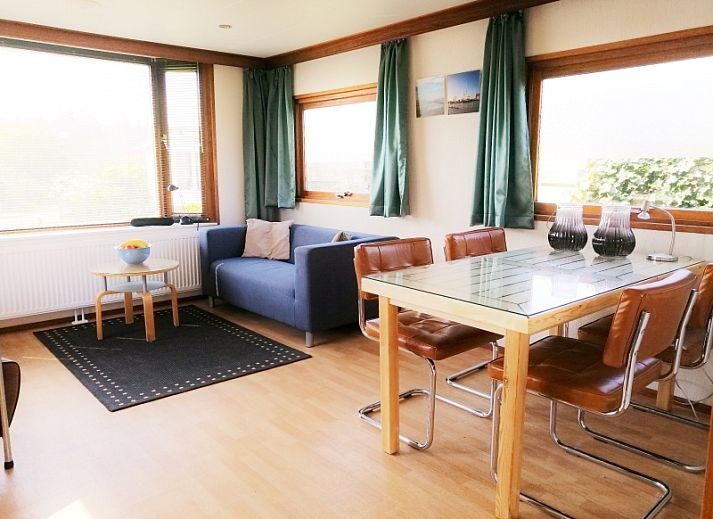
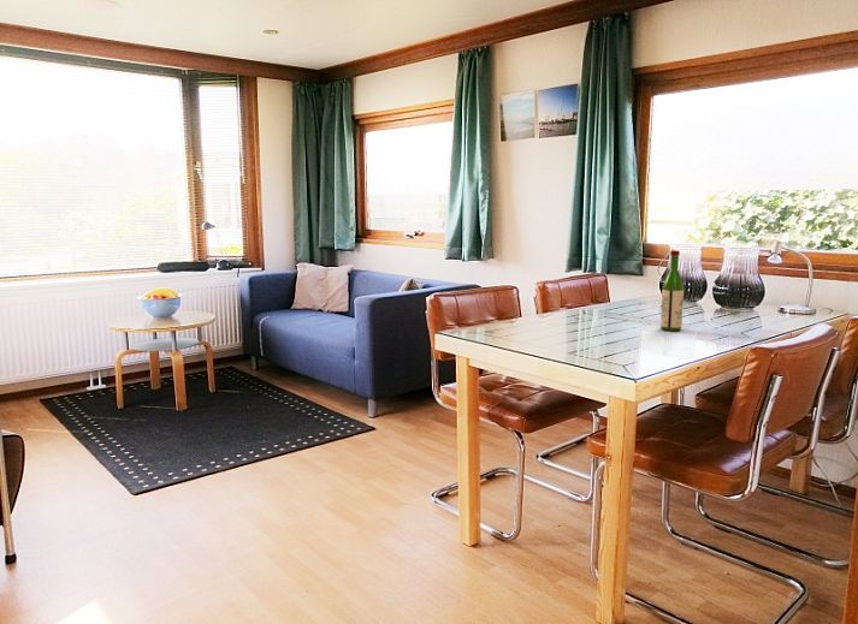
+ wine bottle (673, 290)
